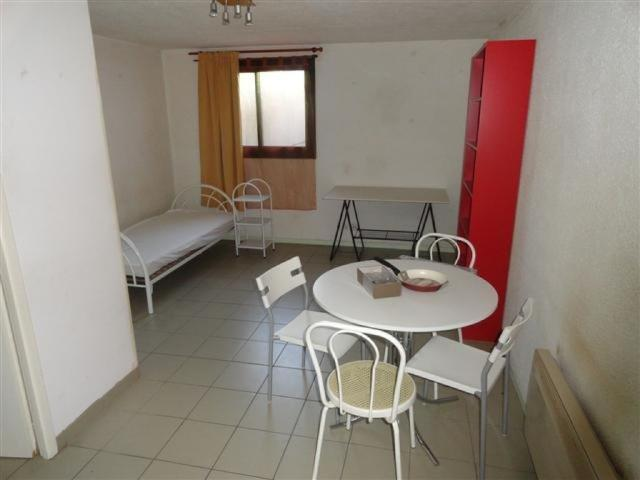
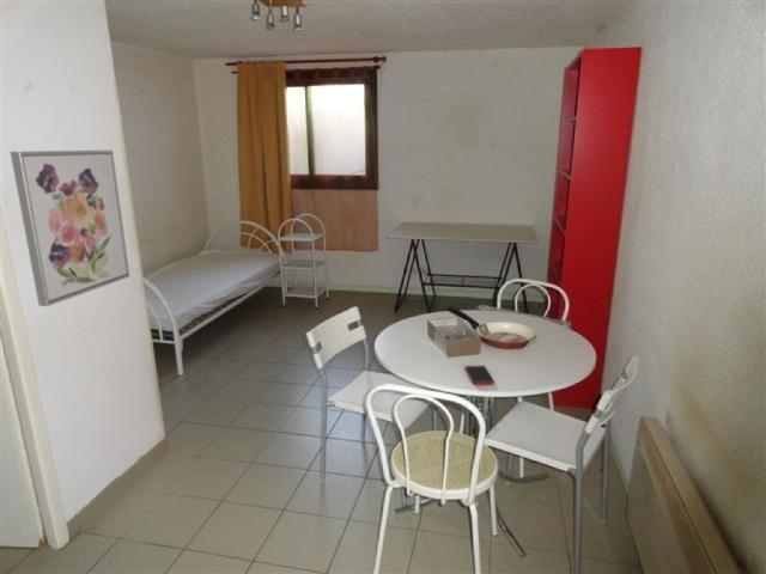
+ cell phone (479, 374)
+ wall art (78, 222)
